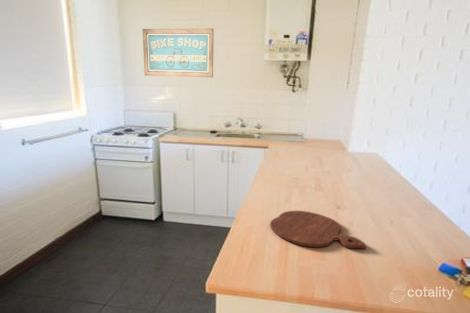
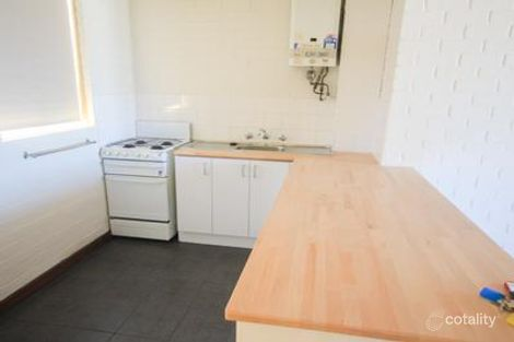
- cutting board (317, 230)
- wall art (177, 53)
